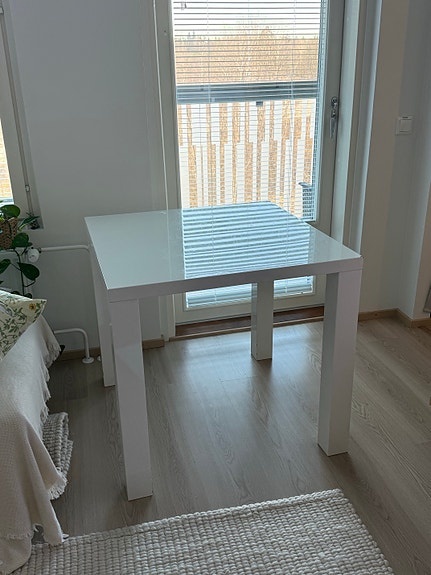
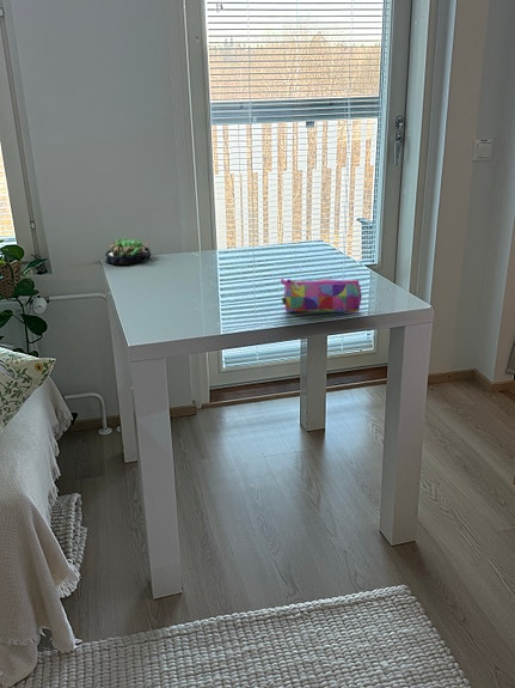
+ succulent plant (128, 249)
+ pencil case (320, 294)
